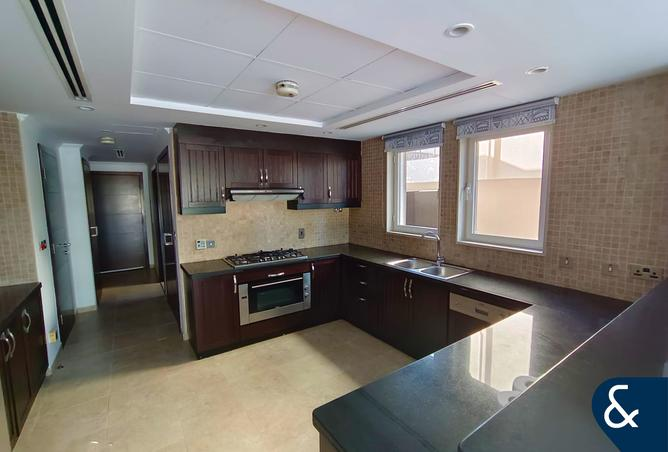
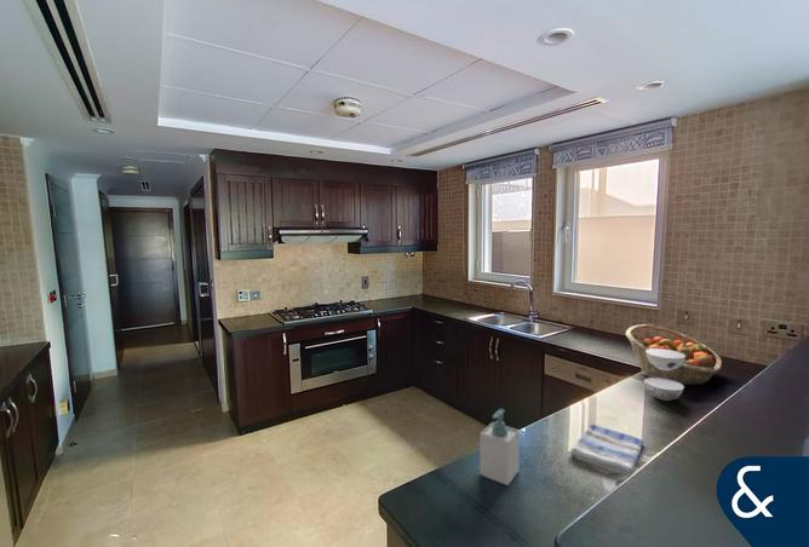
+ bowl (664, 379)
+ dish towel (607, 445)
+ soap bottle (499, 442)
+ fruit basket (671, 350)
